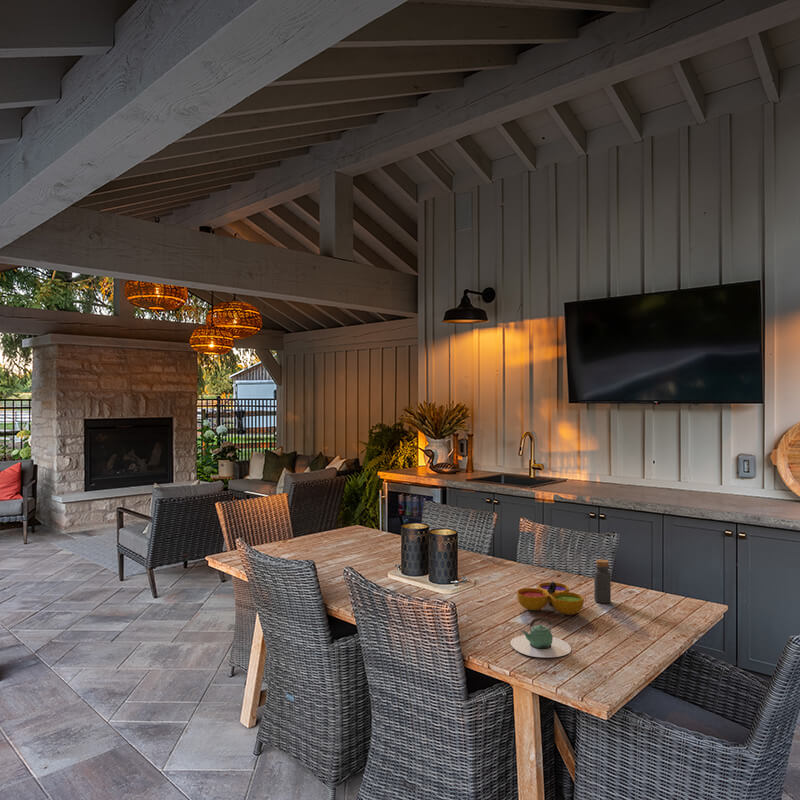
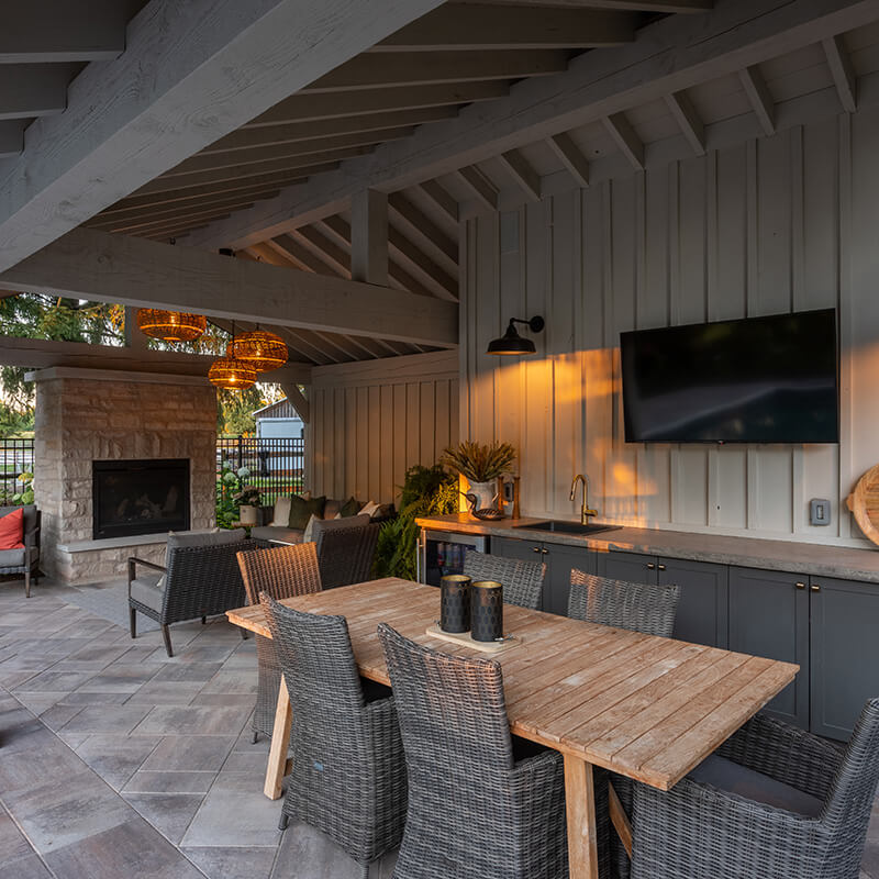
- teapot (540, 631)
- decorative bowl (546, 594)
- bottle (602, 580)
